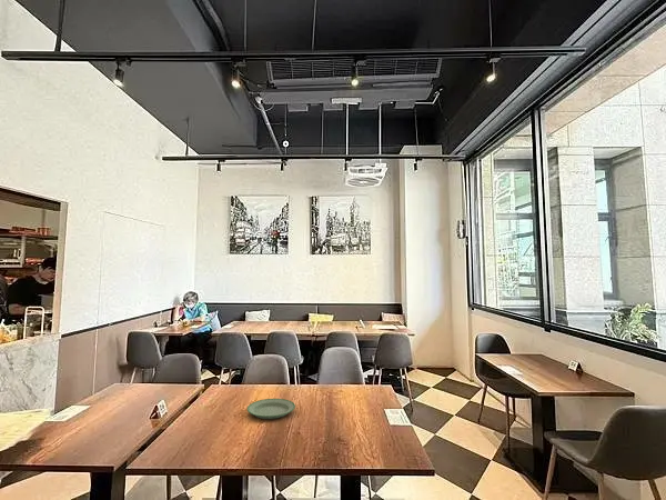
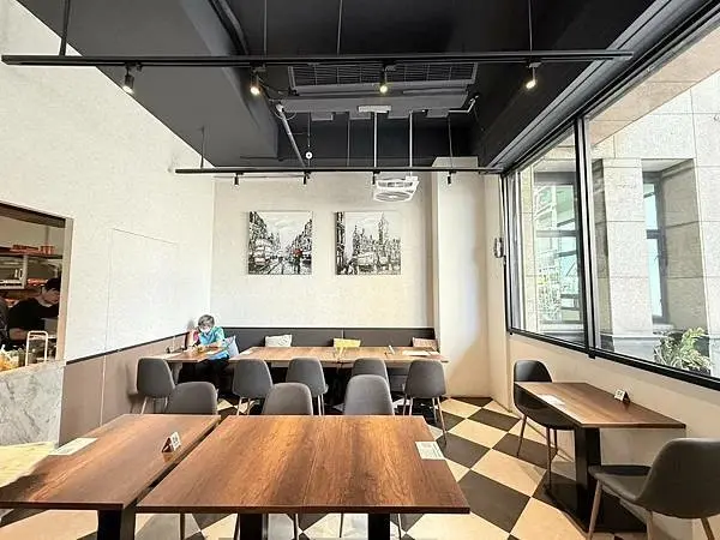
- plate (271, 409)
